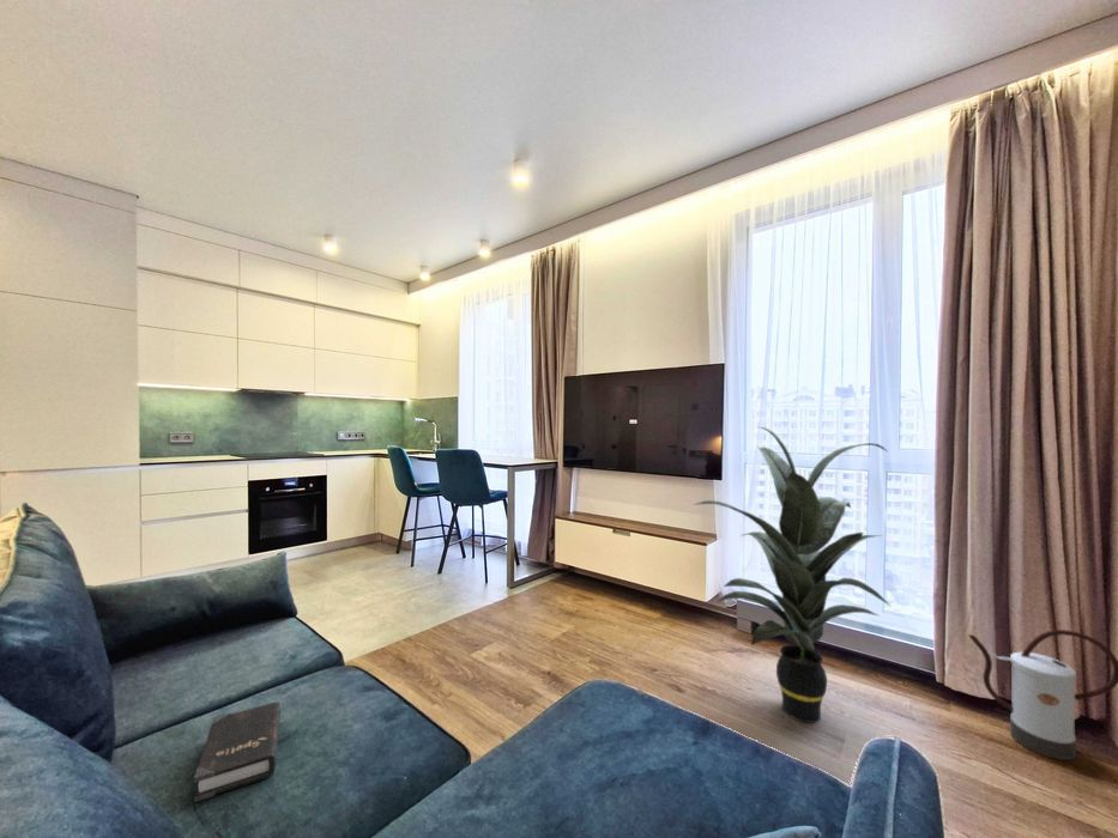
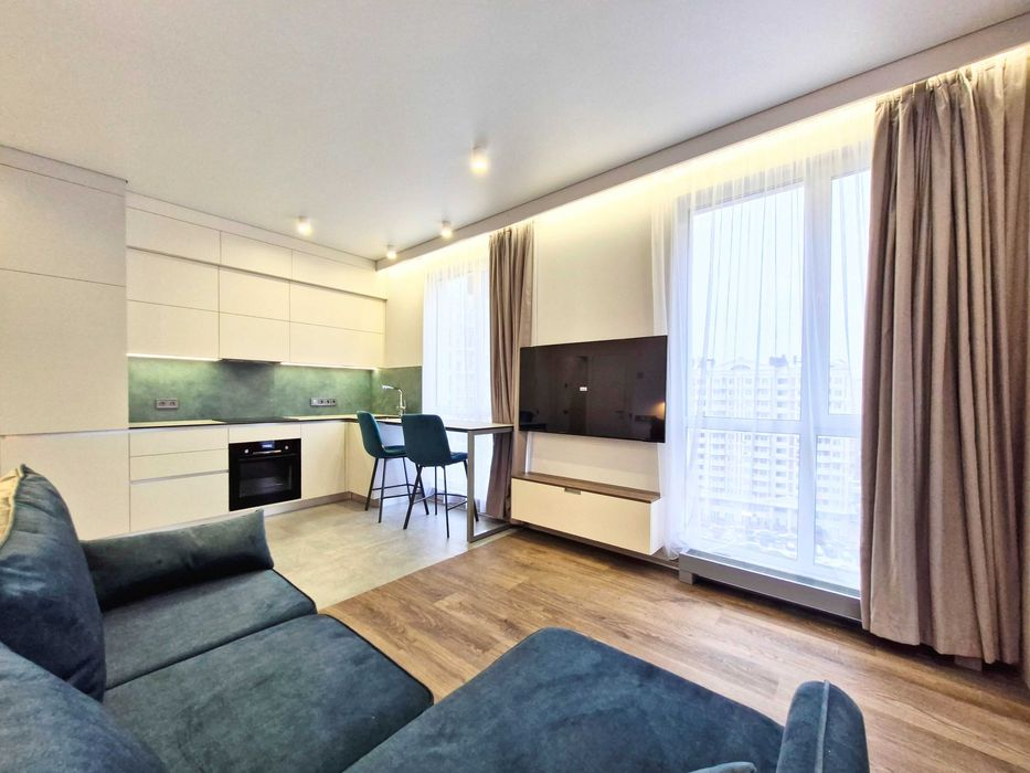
- indoor plant (791, 565)
- hardback book (242, 745)
- watering can (1039, 684)
